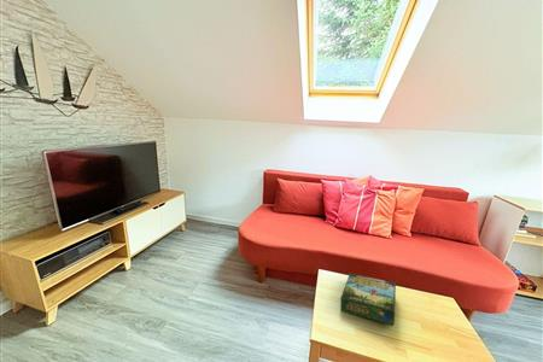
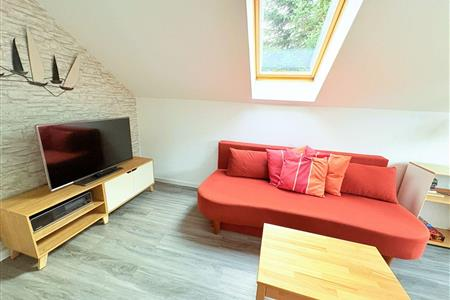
- board game (368, 296)
